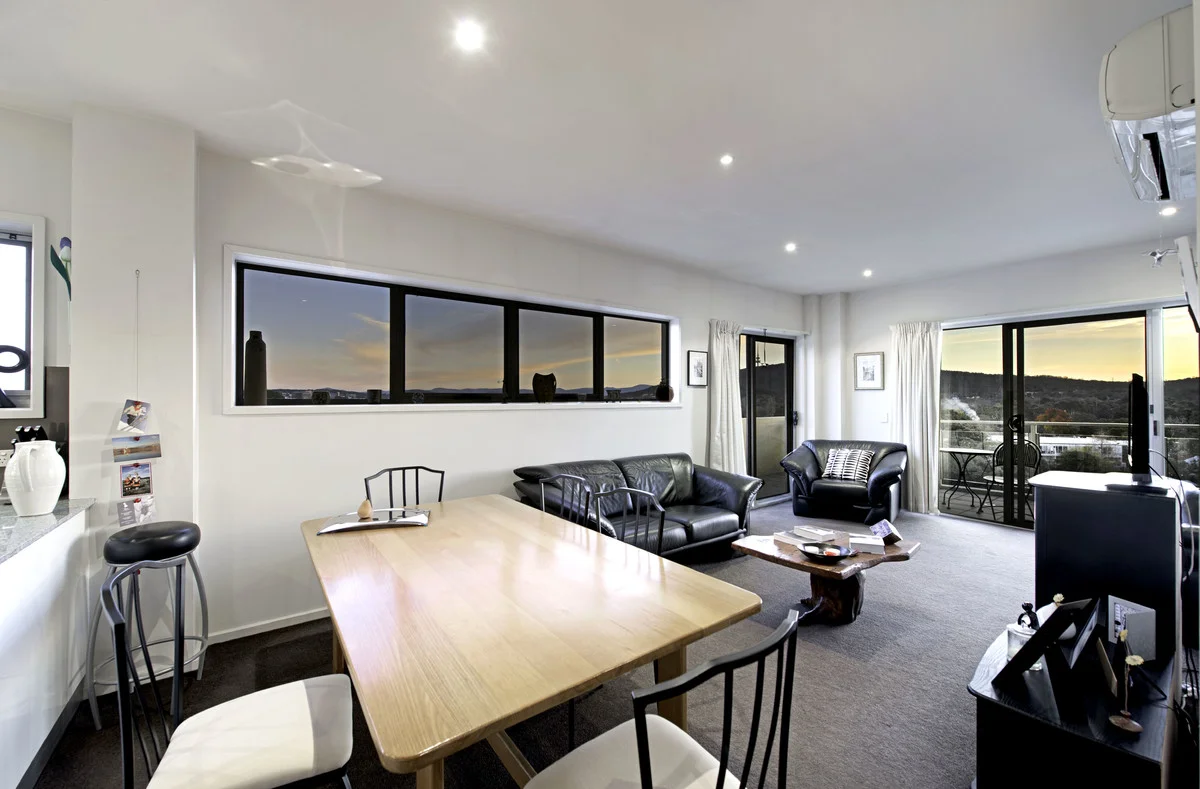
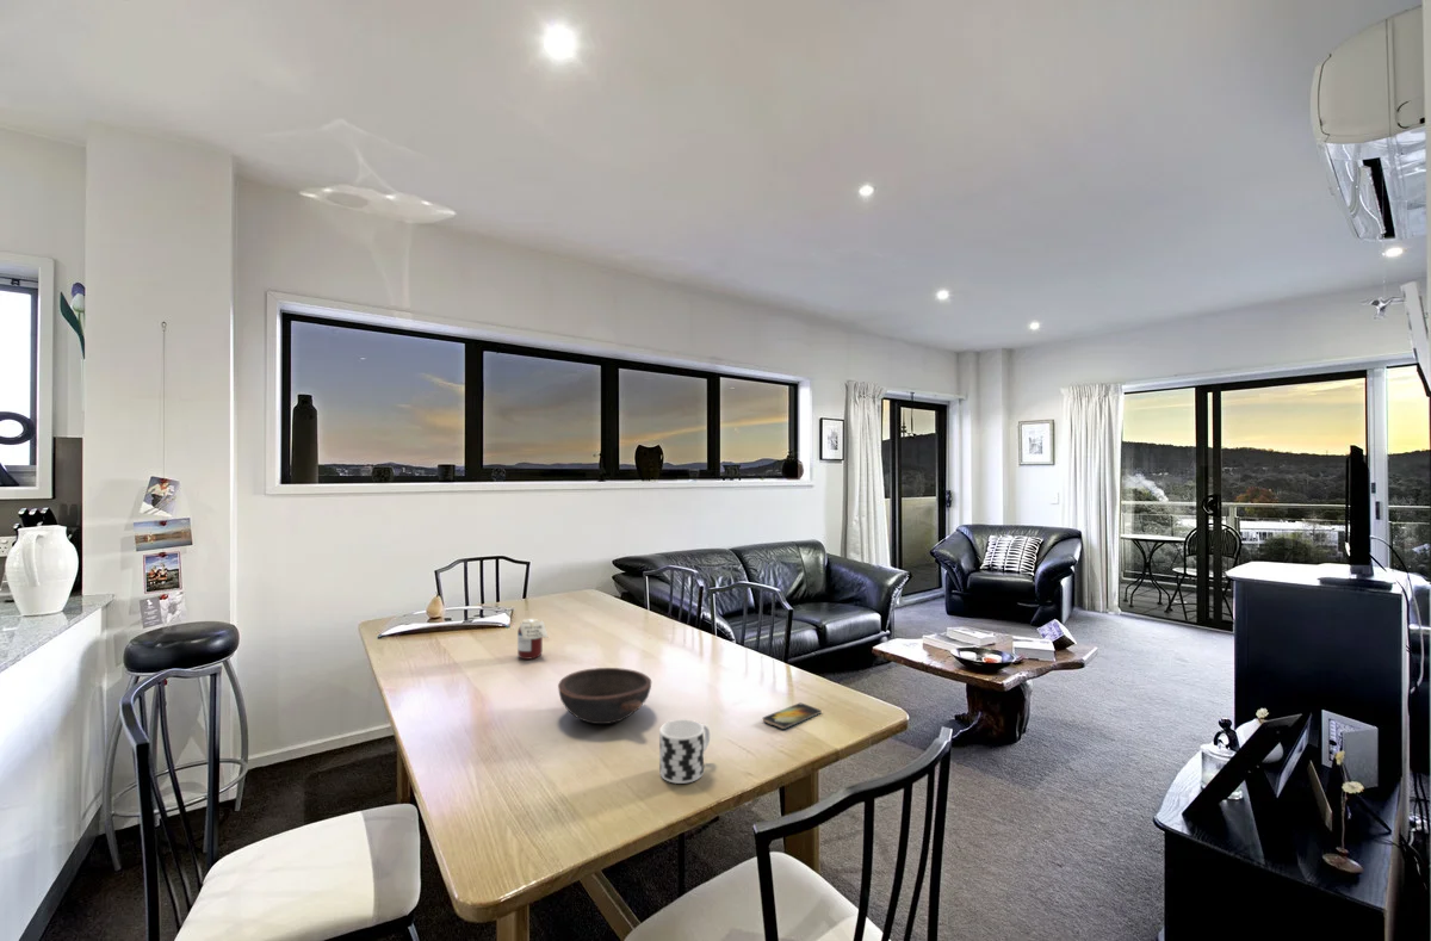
+ bowl (605, 698)
+ jar (531, 639)
+ smartphone (792, 714)
+ cup (687, 748)
